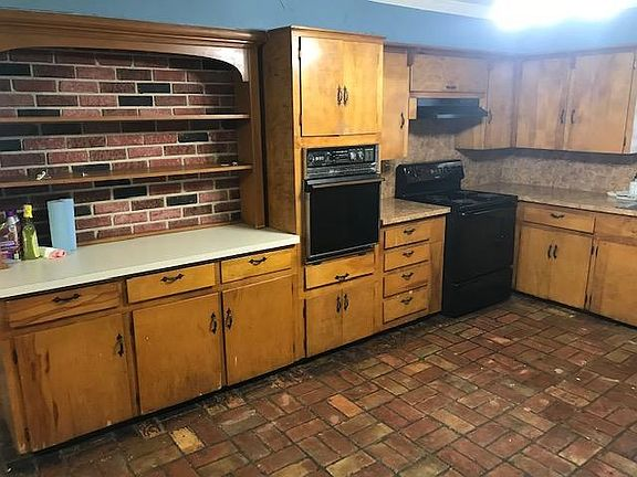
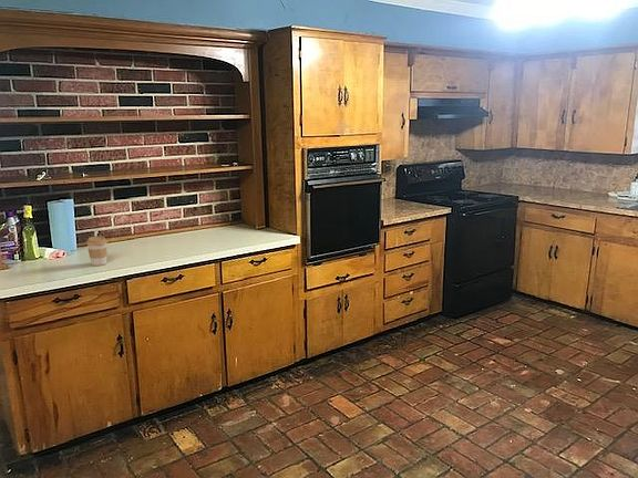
+ coffee cup (97, 250)
